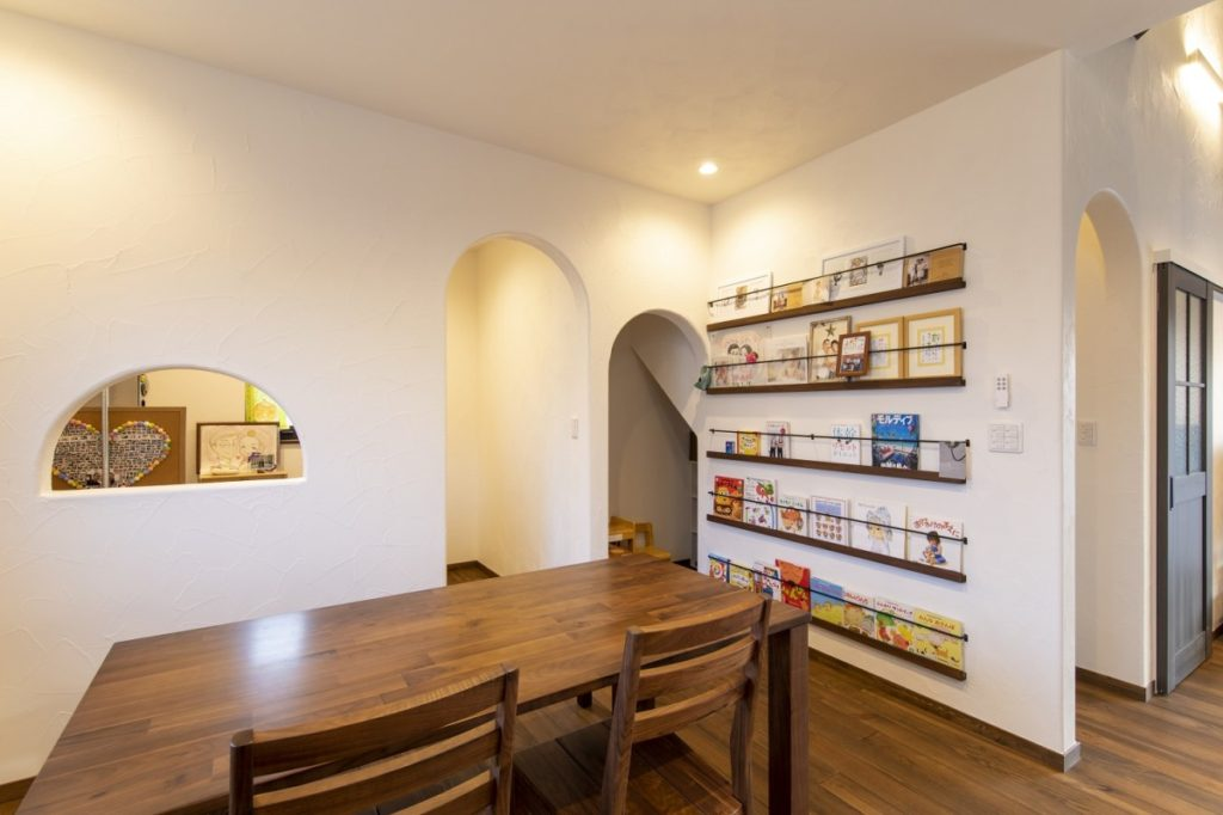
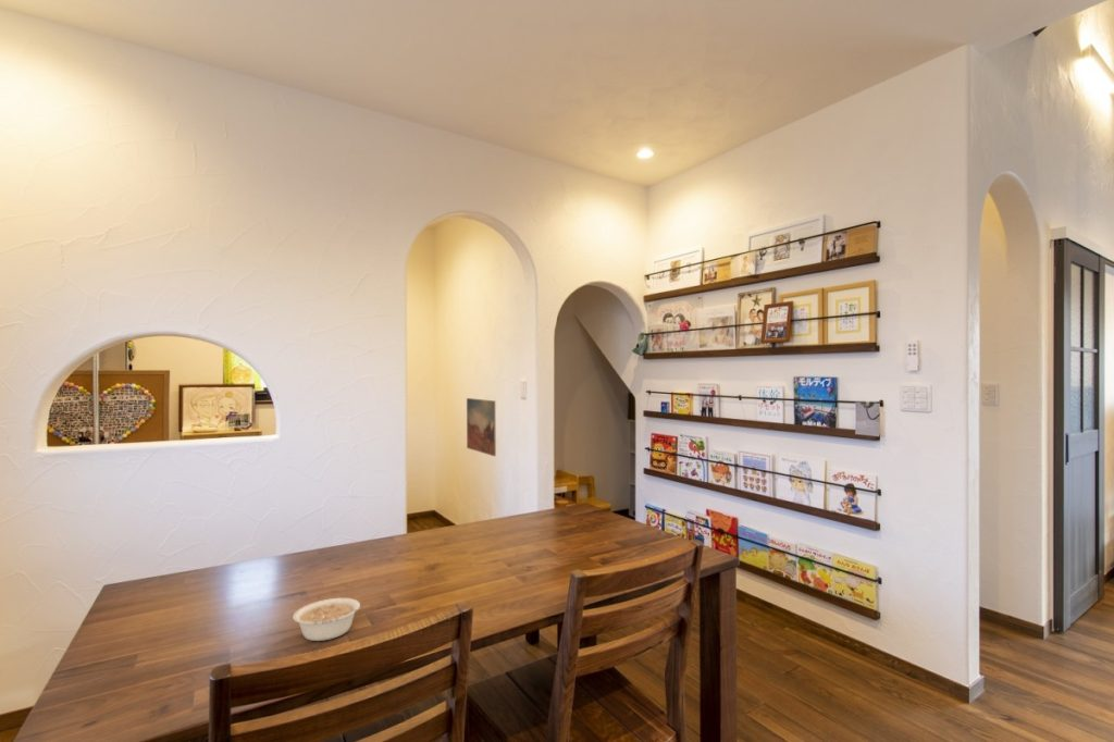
+ legume (330, 617)
+ wall art (480, 425)
